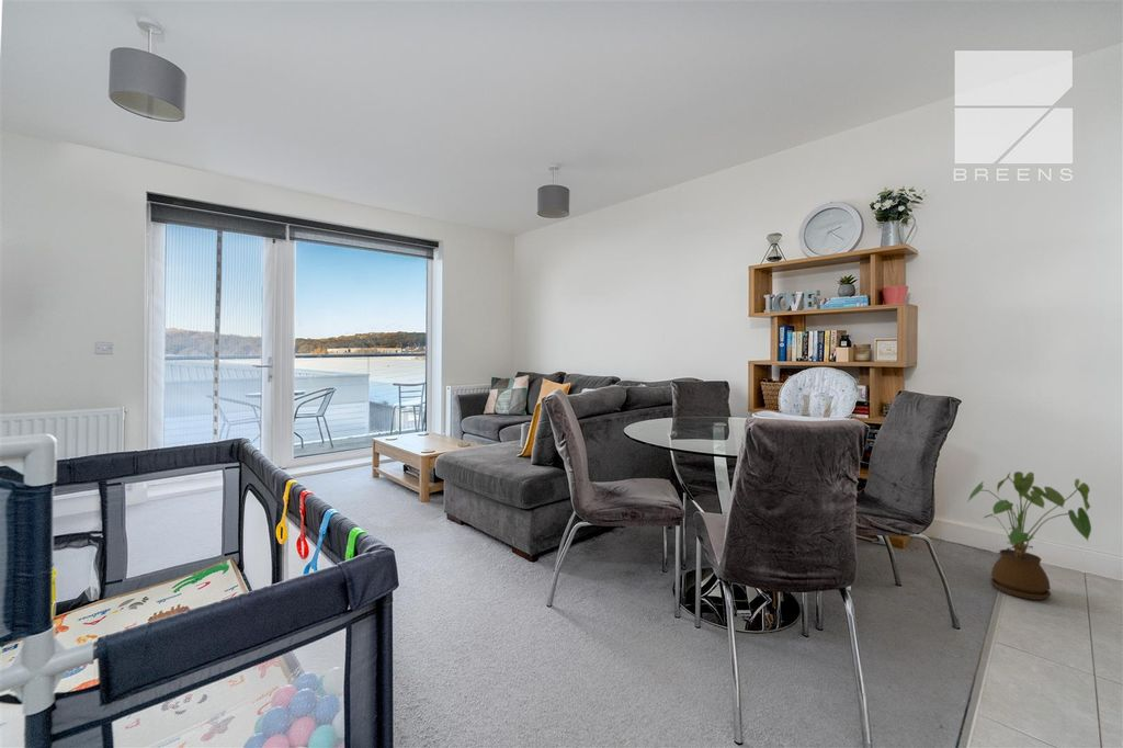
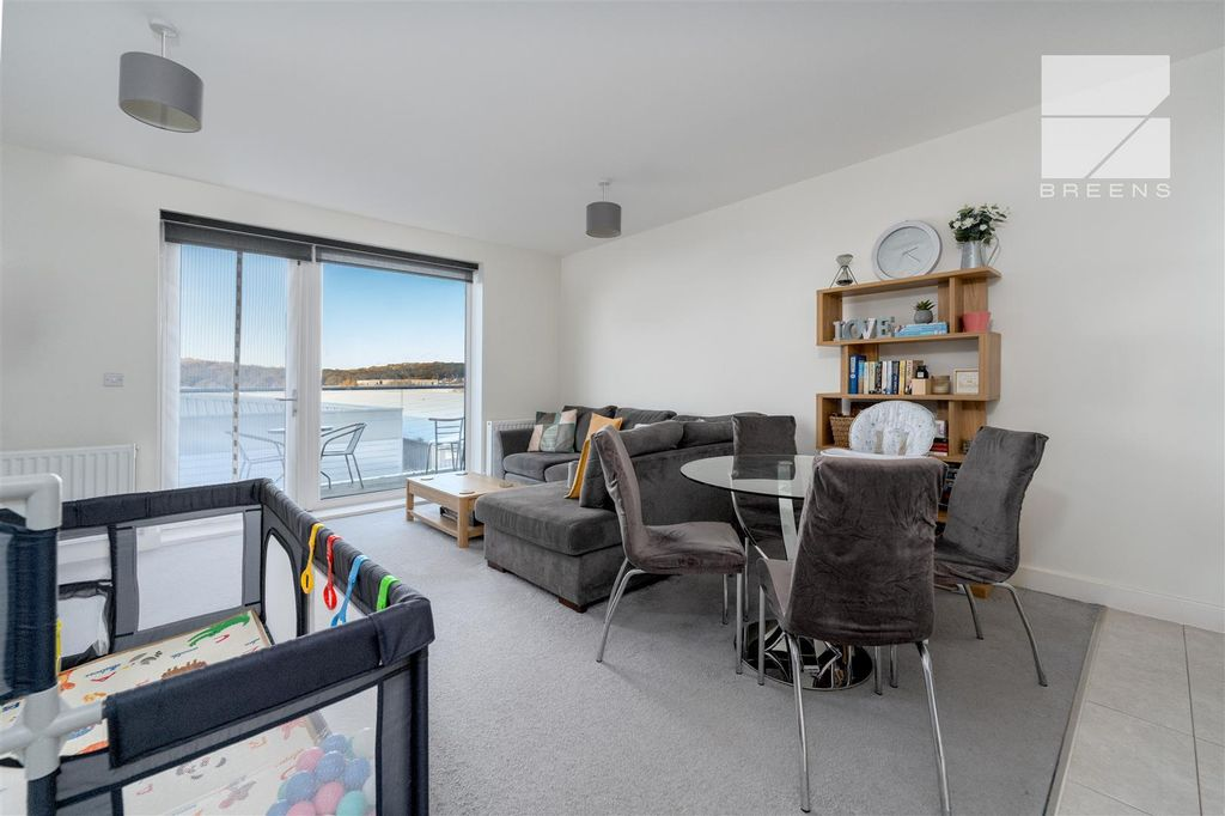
- house plant (1031, 535)
